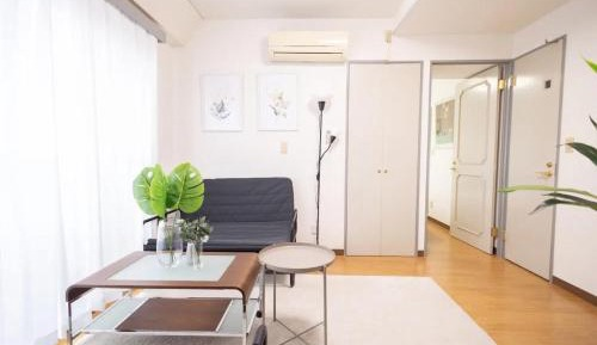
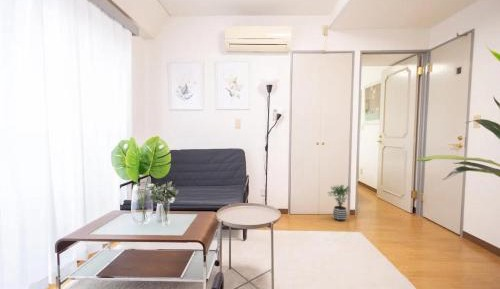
+ potted plant (339, 202)
